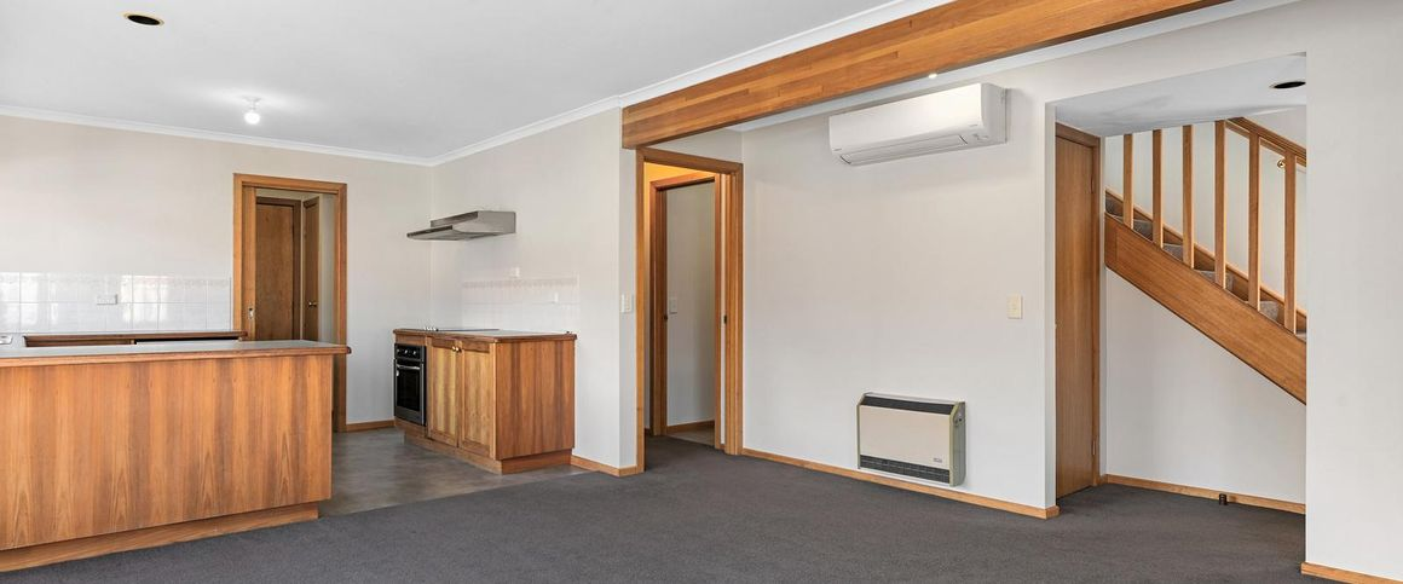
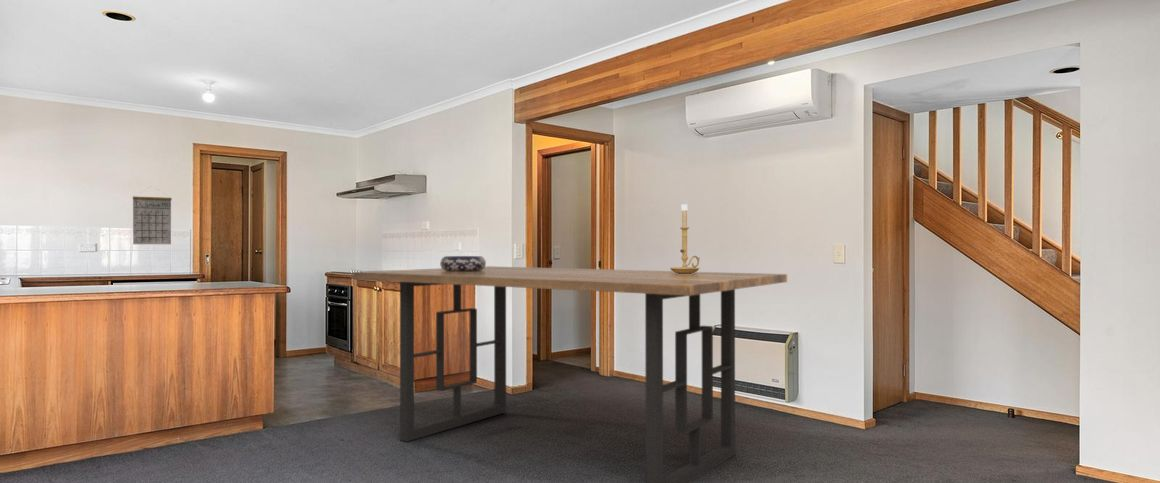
+ decorative bowl (463, 263)
+ candle holder (685, 238)
+ dining table (505, 360)
+ calendar (152, 215)
